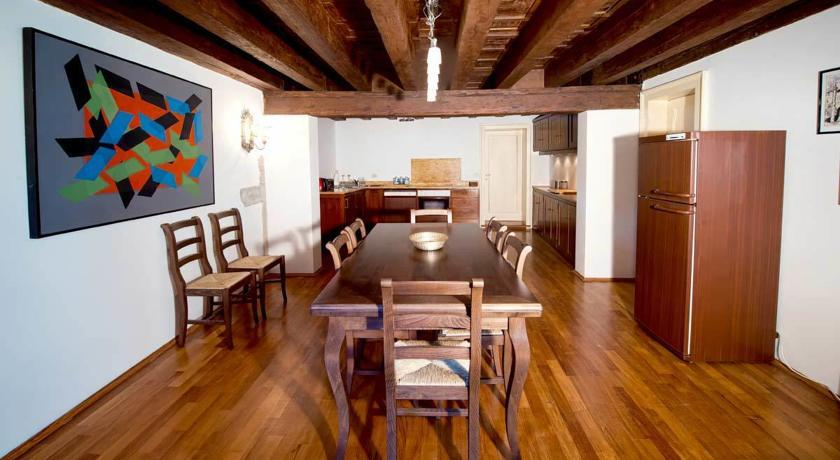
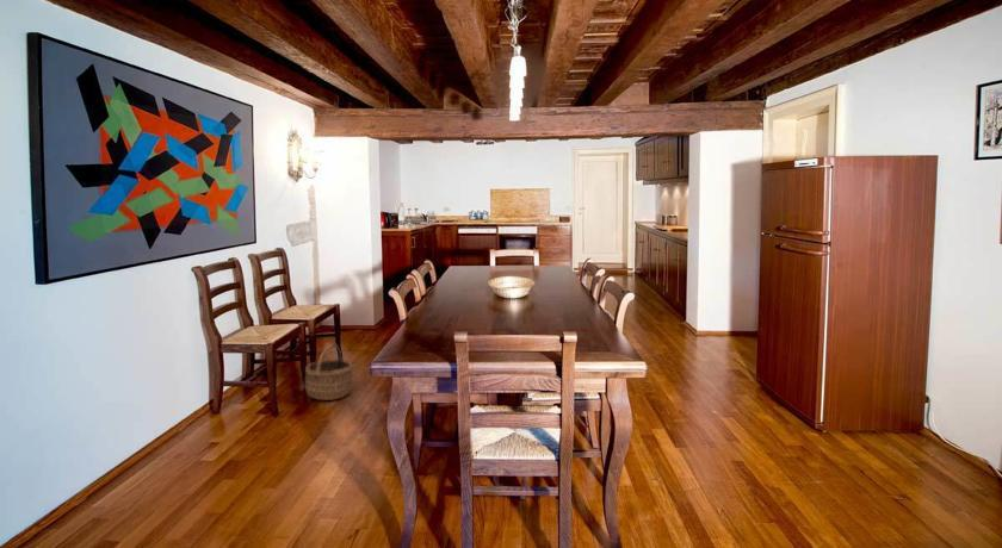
+ wicker basket (328, 369)
